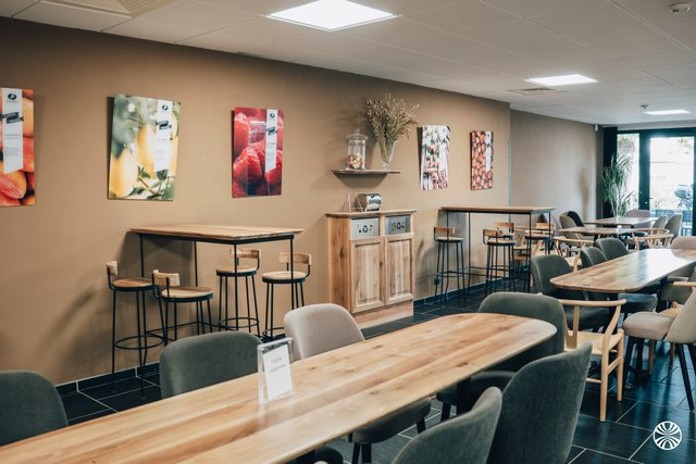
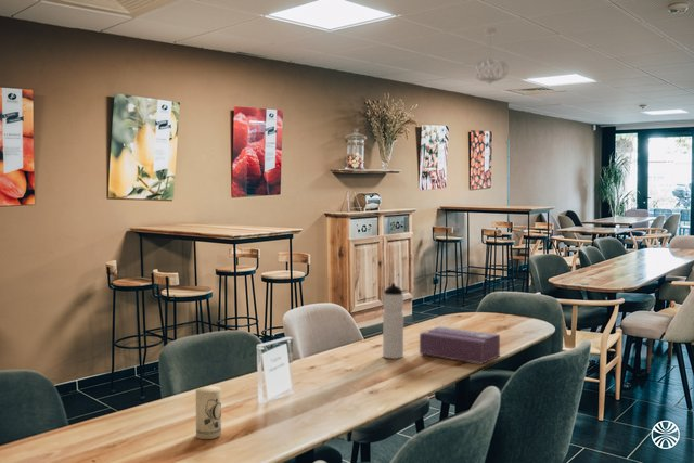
+ tissue box (459, 344)
+ pendant light (490, 56)
+ water bottle (393, 320)
+ candle (208, 412)
